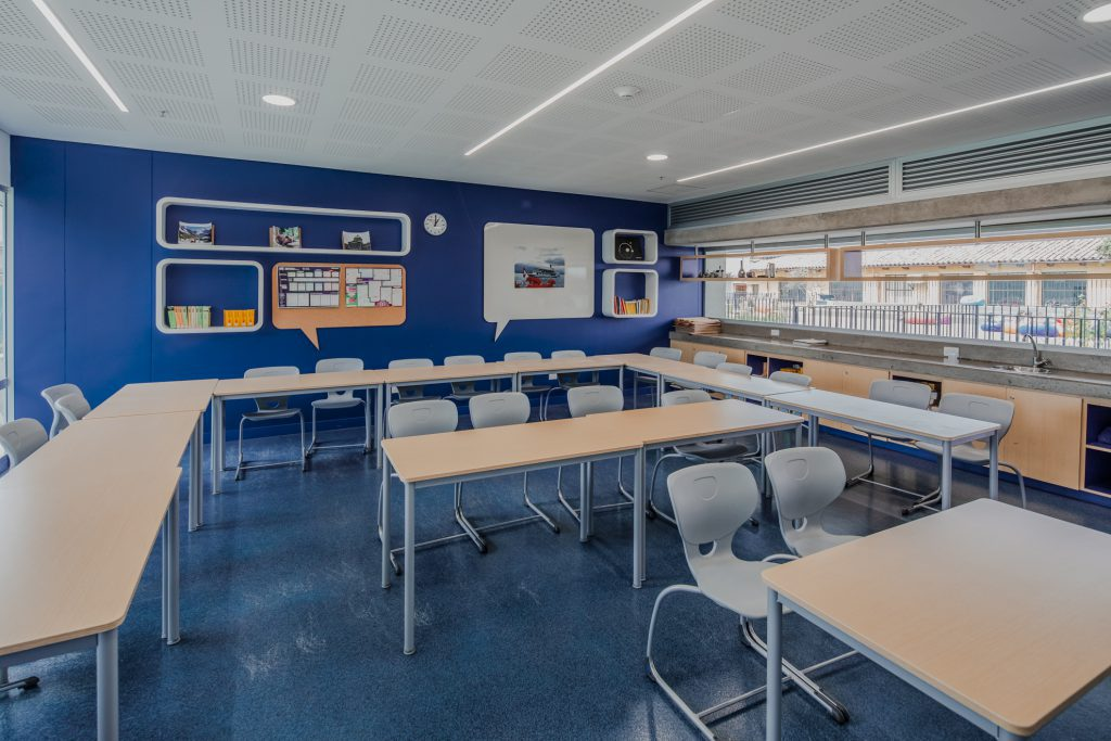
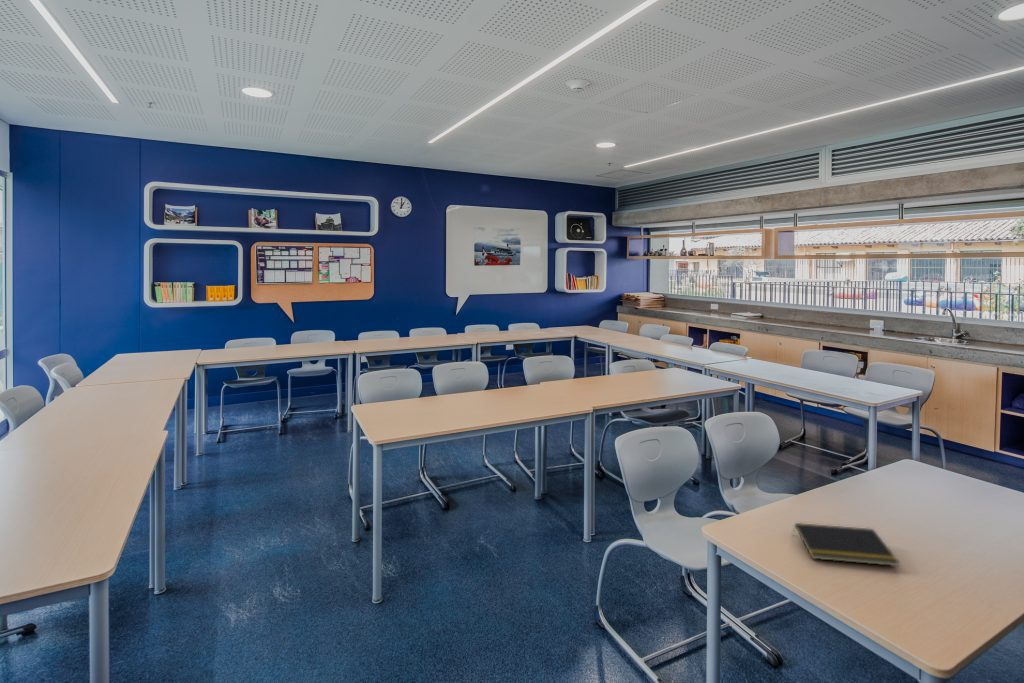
+ notepad (843, 543)
